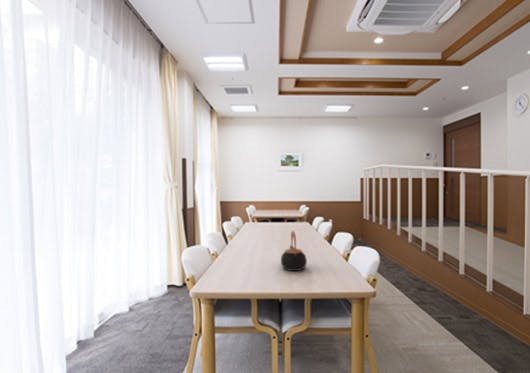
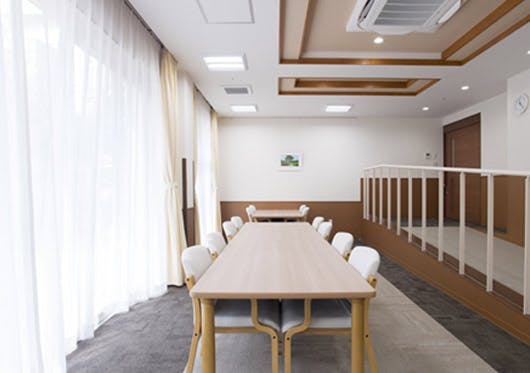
- teapot (293, 248)
